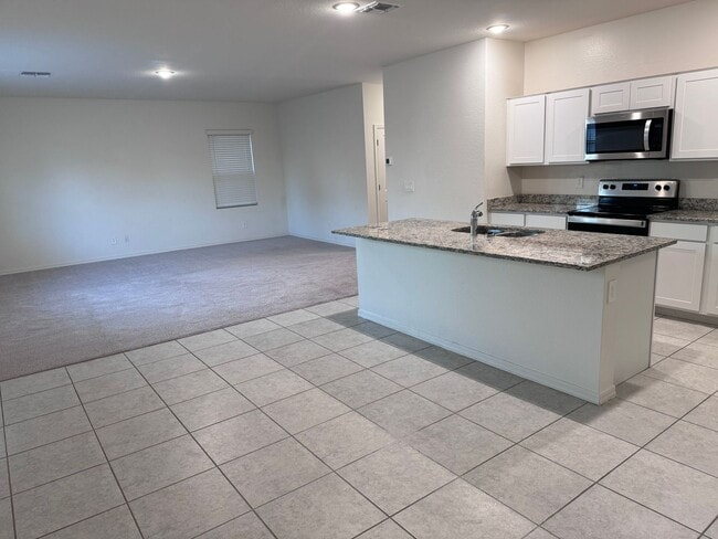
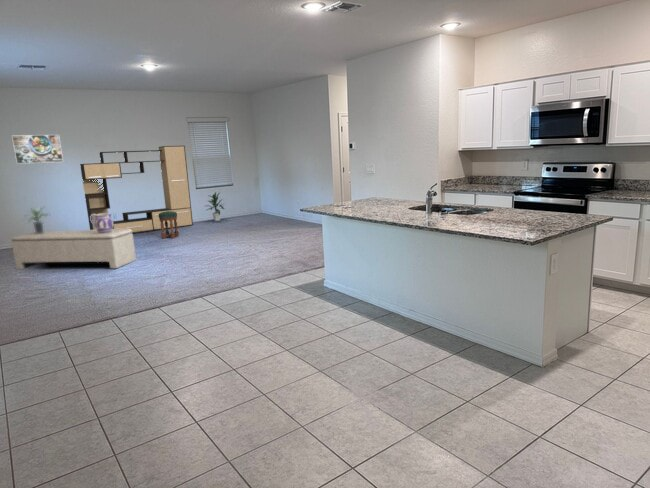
+ media console (133, 173)
+ stool (167, 224)
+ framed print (38, 149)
+ indoor plant (215, 206)
+ pitcher (103, 222)
+ potted plant (37, 220)
+ bench (74, 248)
